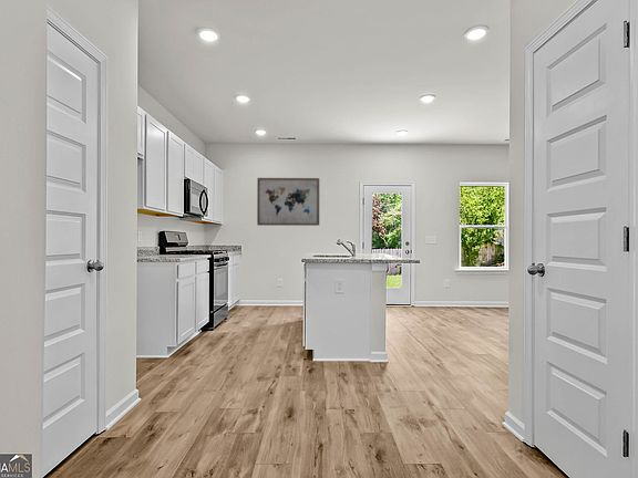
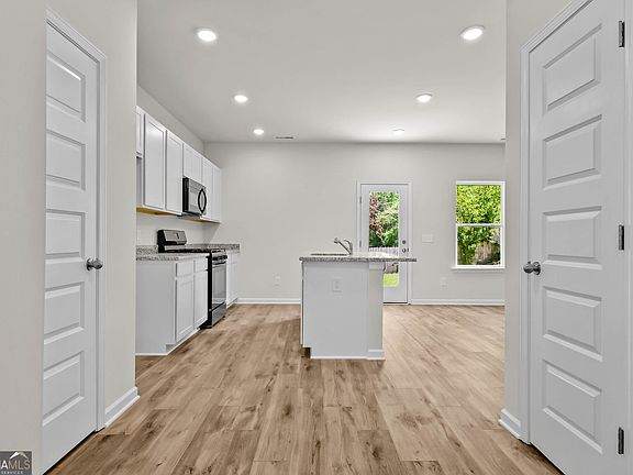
- wall art (288, 201)
